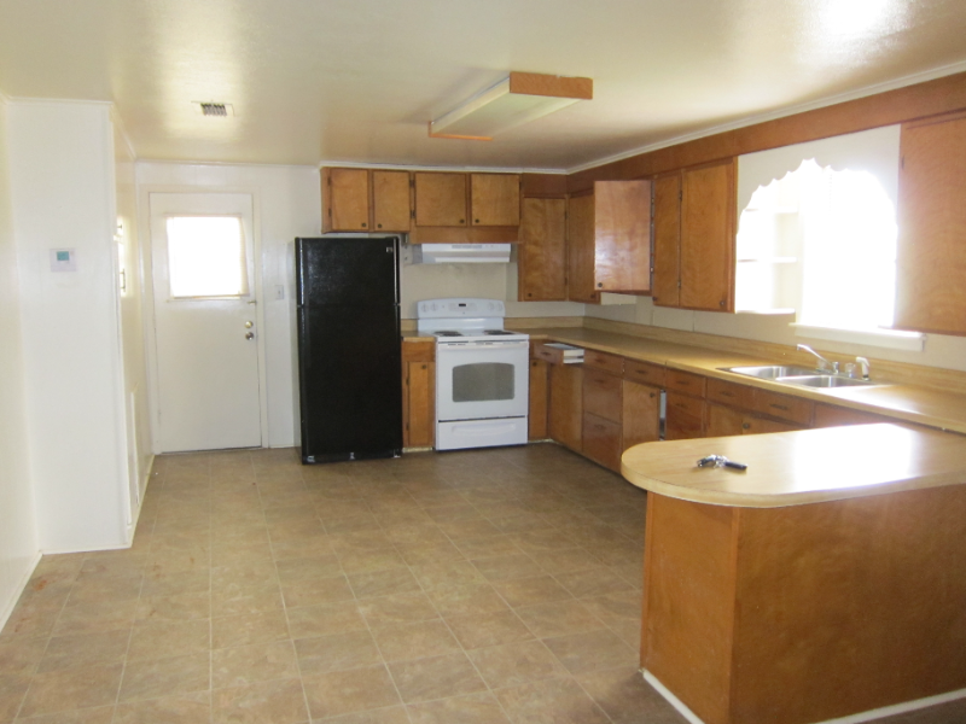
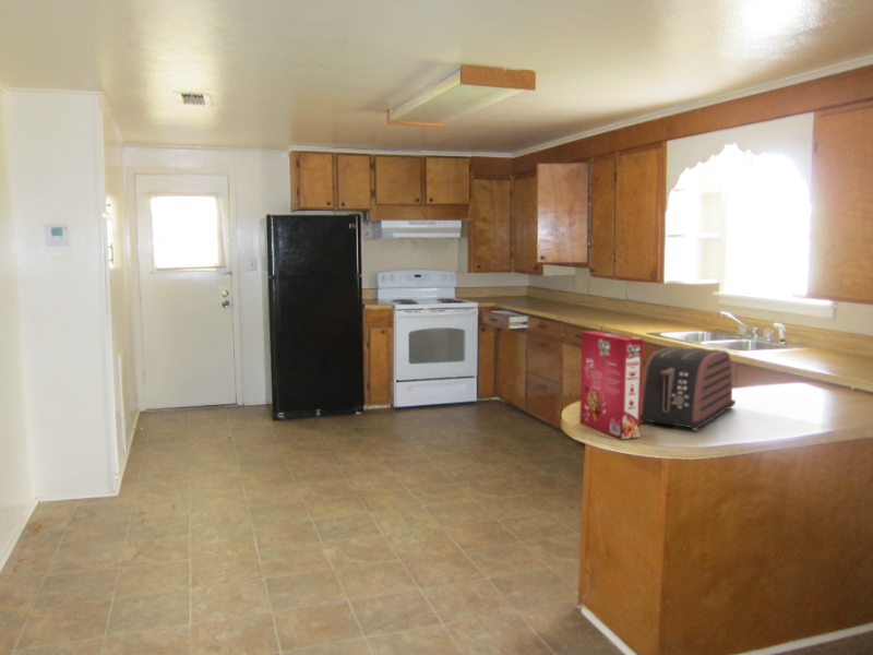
+ cereal box (609, 382)
+ toaster (686, 383)
